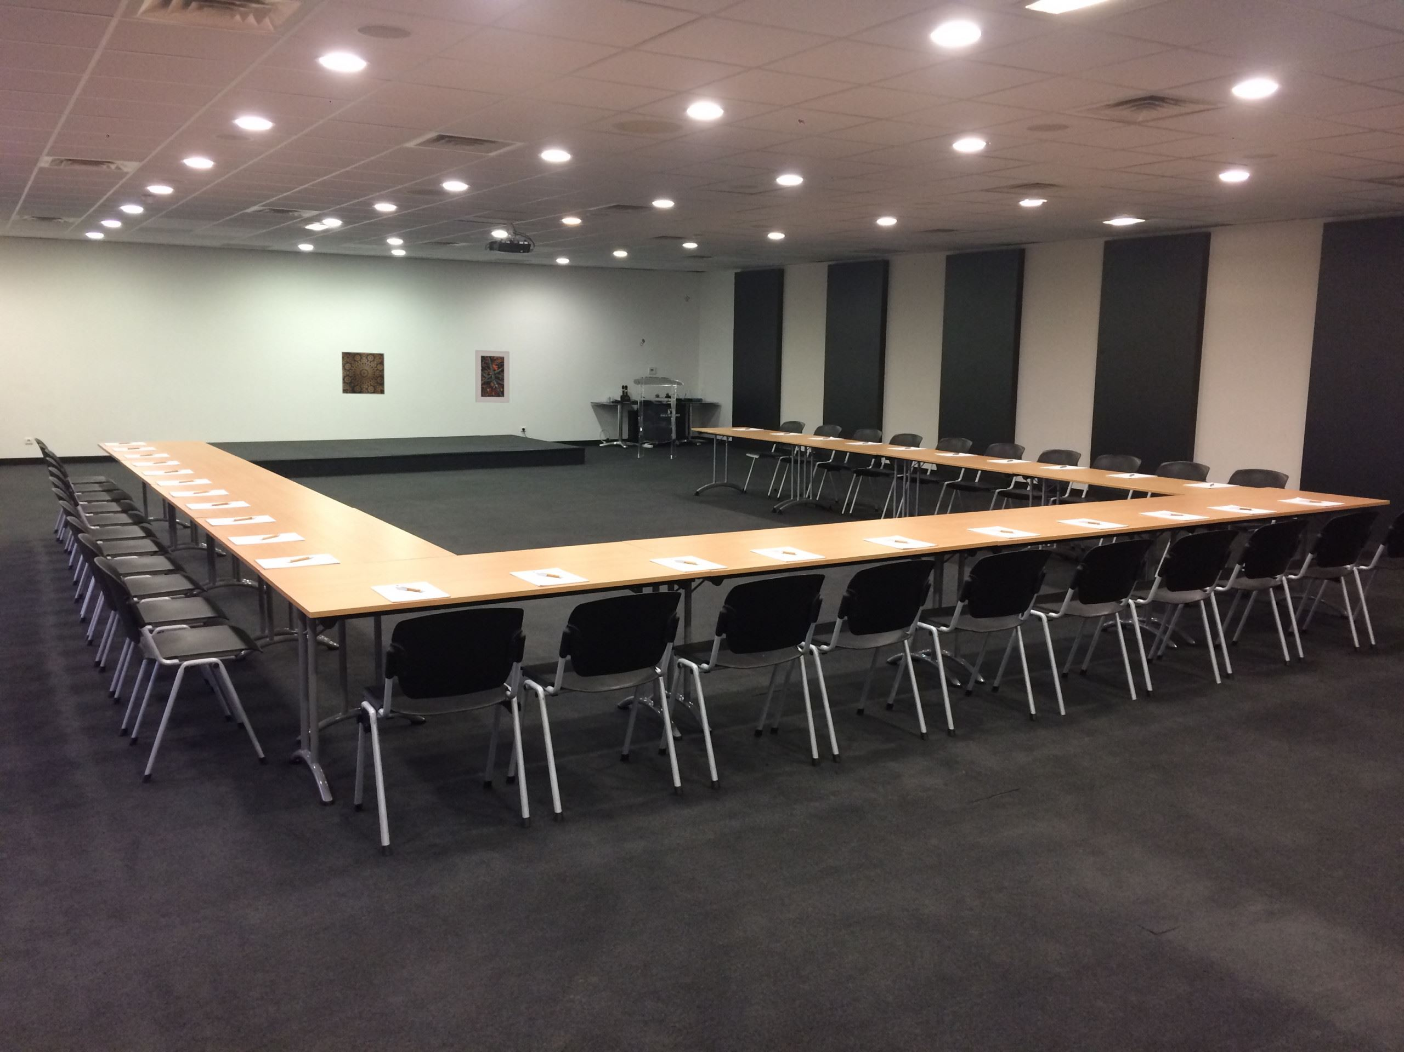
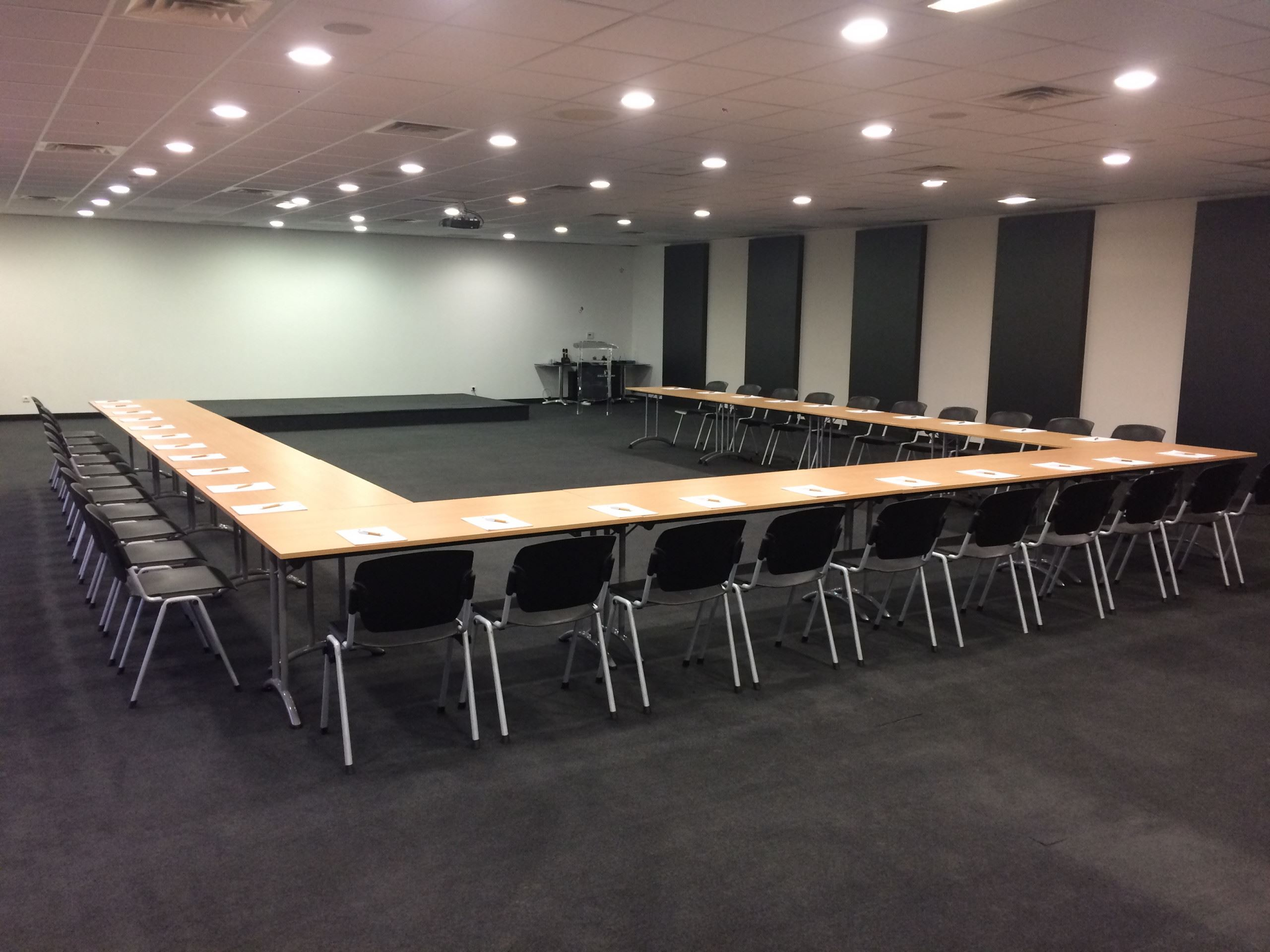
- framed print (492, 377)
- wall art (363, 374)
